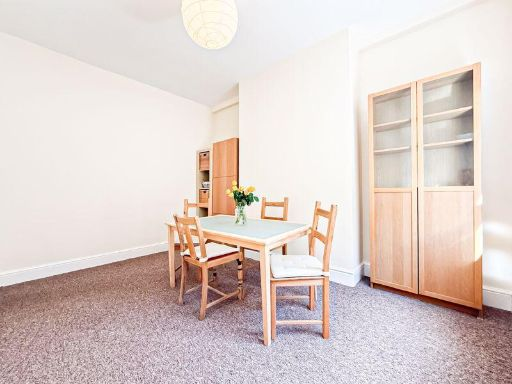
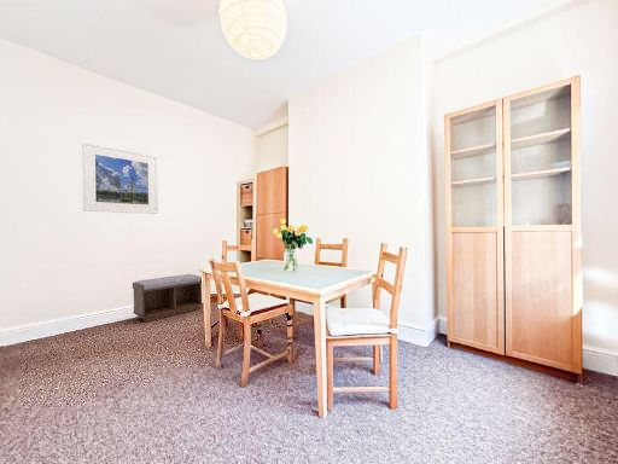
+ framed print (123, 181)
+ bench (169, 295)
